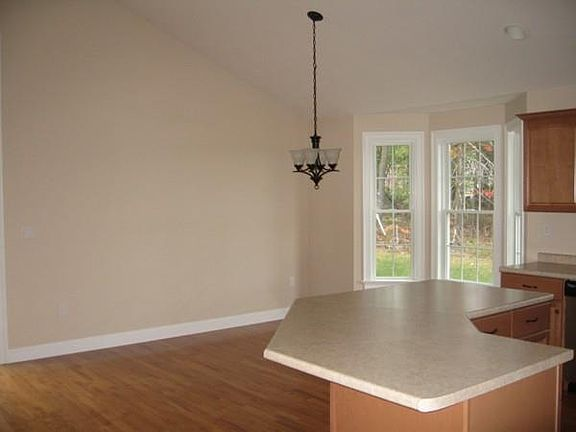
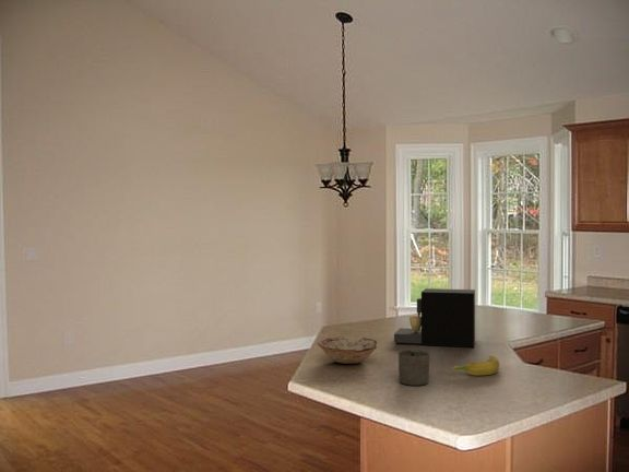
+ banana (477, 365)
+ coffee maker (435, 316)
+ mug (414, 366)
+ bowl (347, 351)
